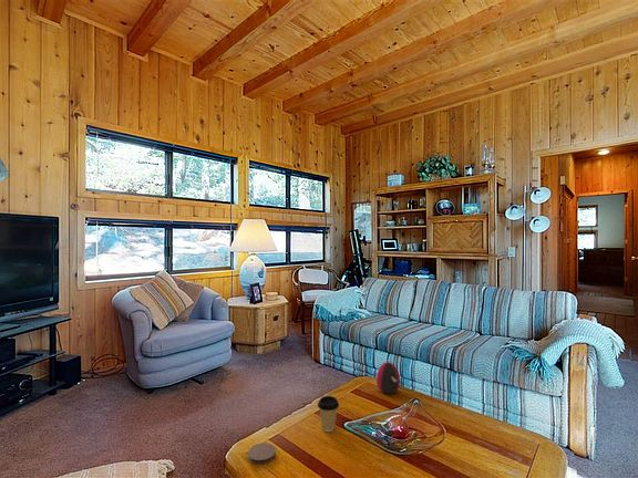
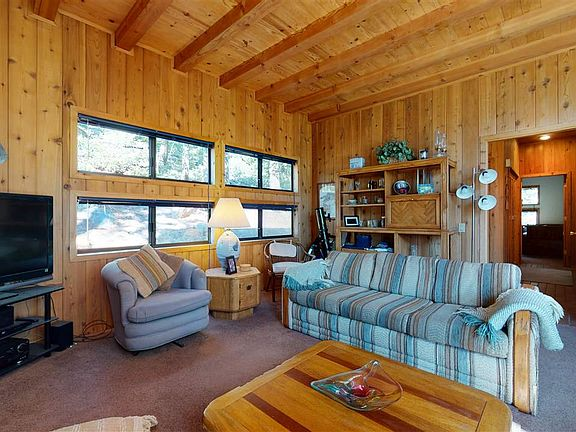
- coffee cup (328, 414)
- decorative egg (388, 376)
- coaster (261, 453)
